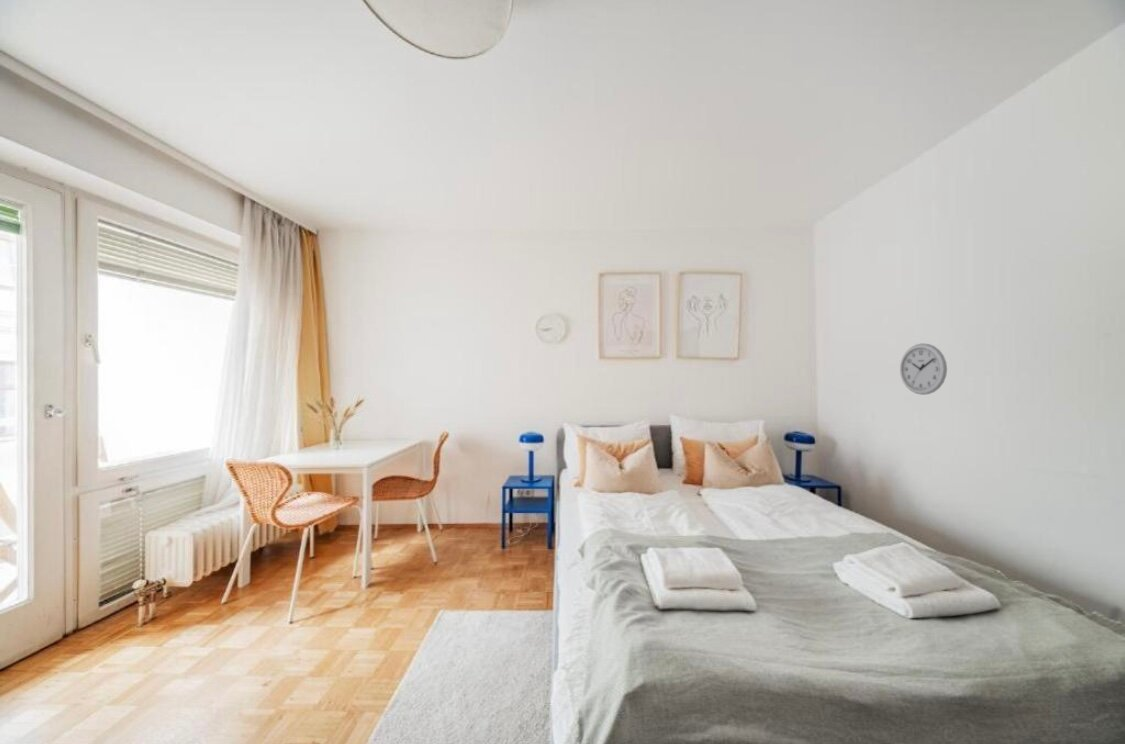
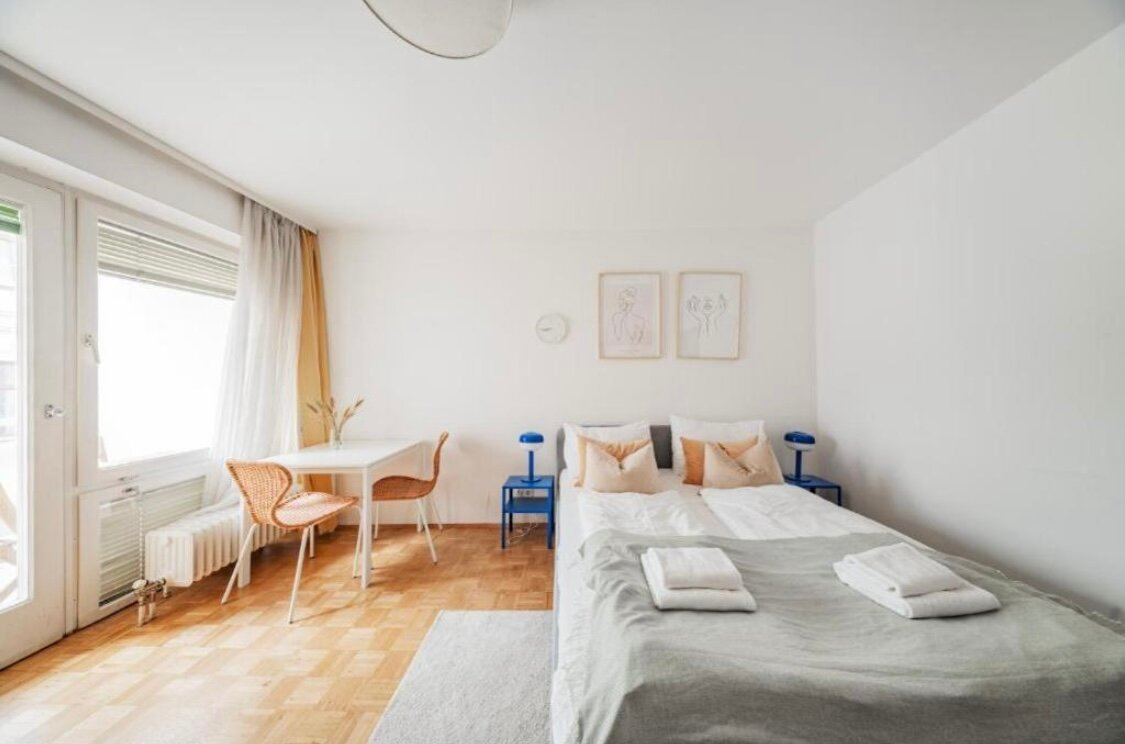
- wall clock (920, 369)
